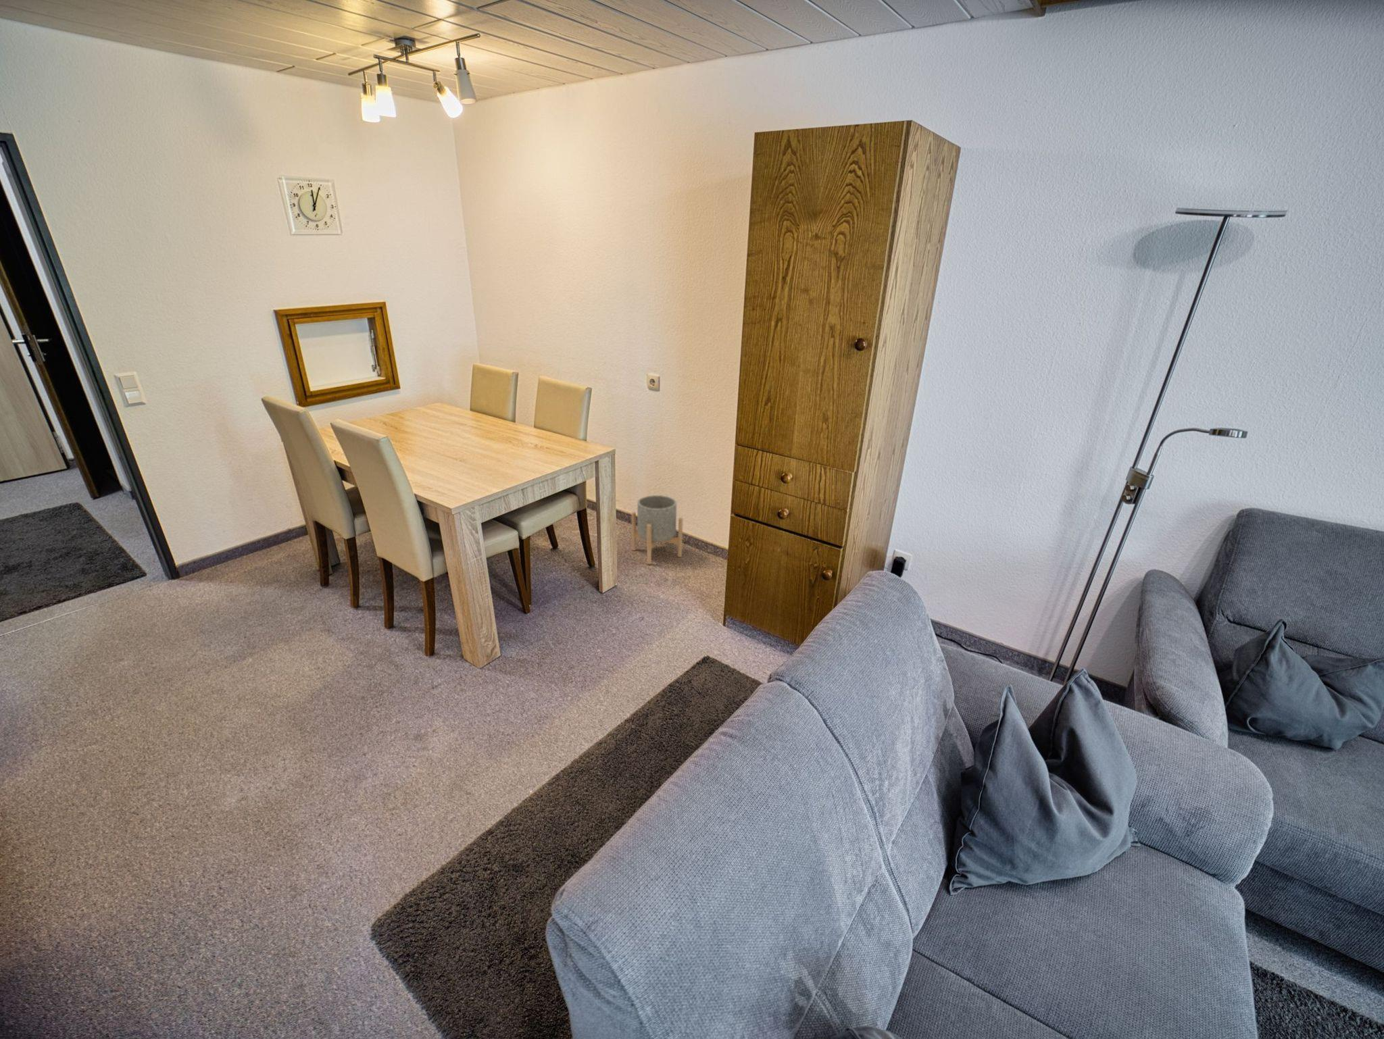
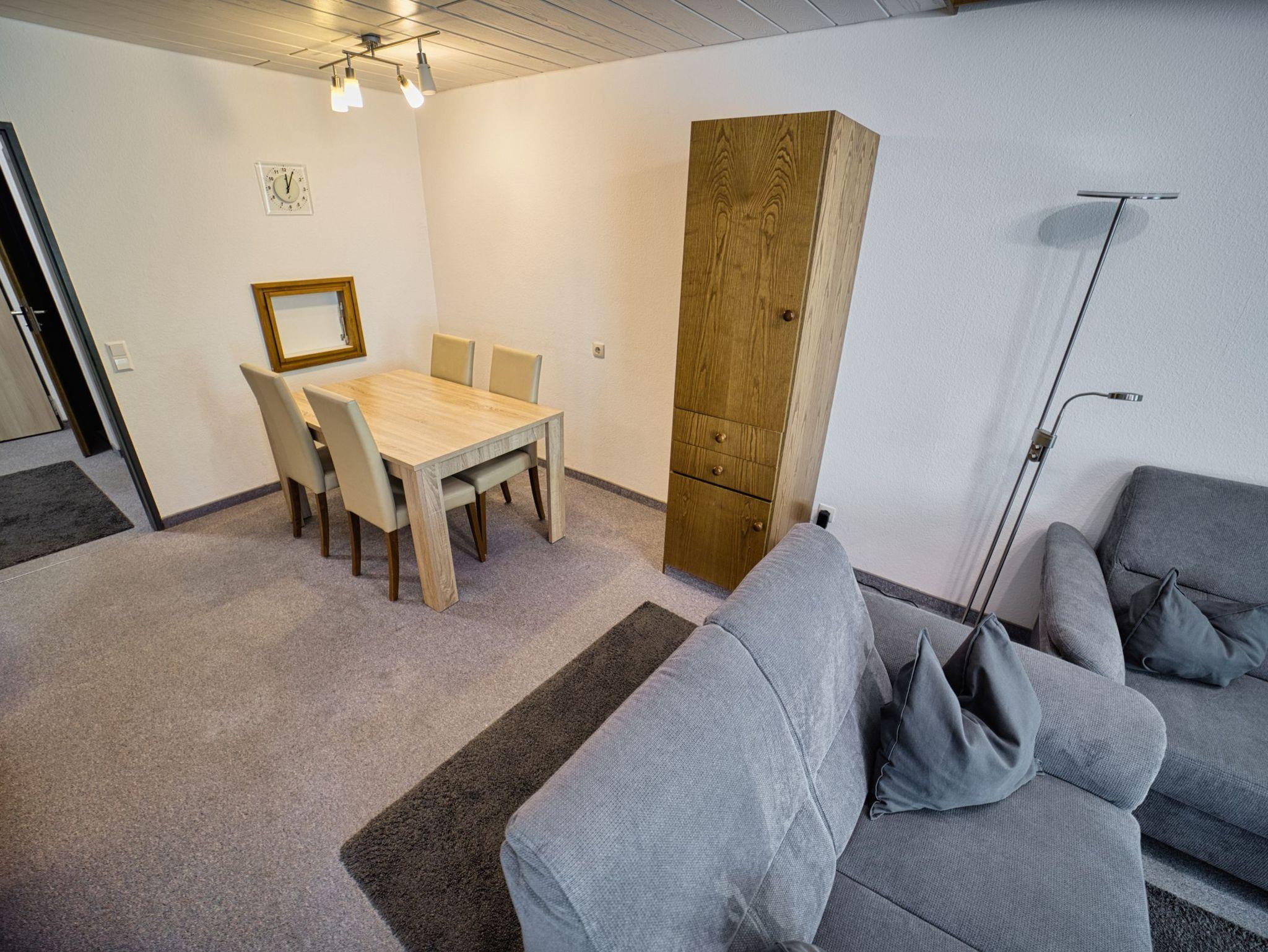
- planter (657, 527)
